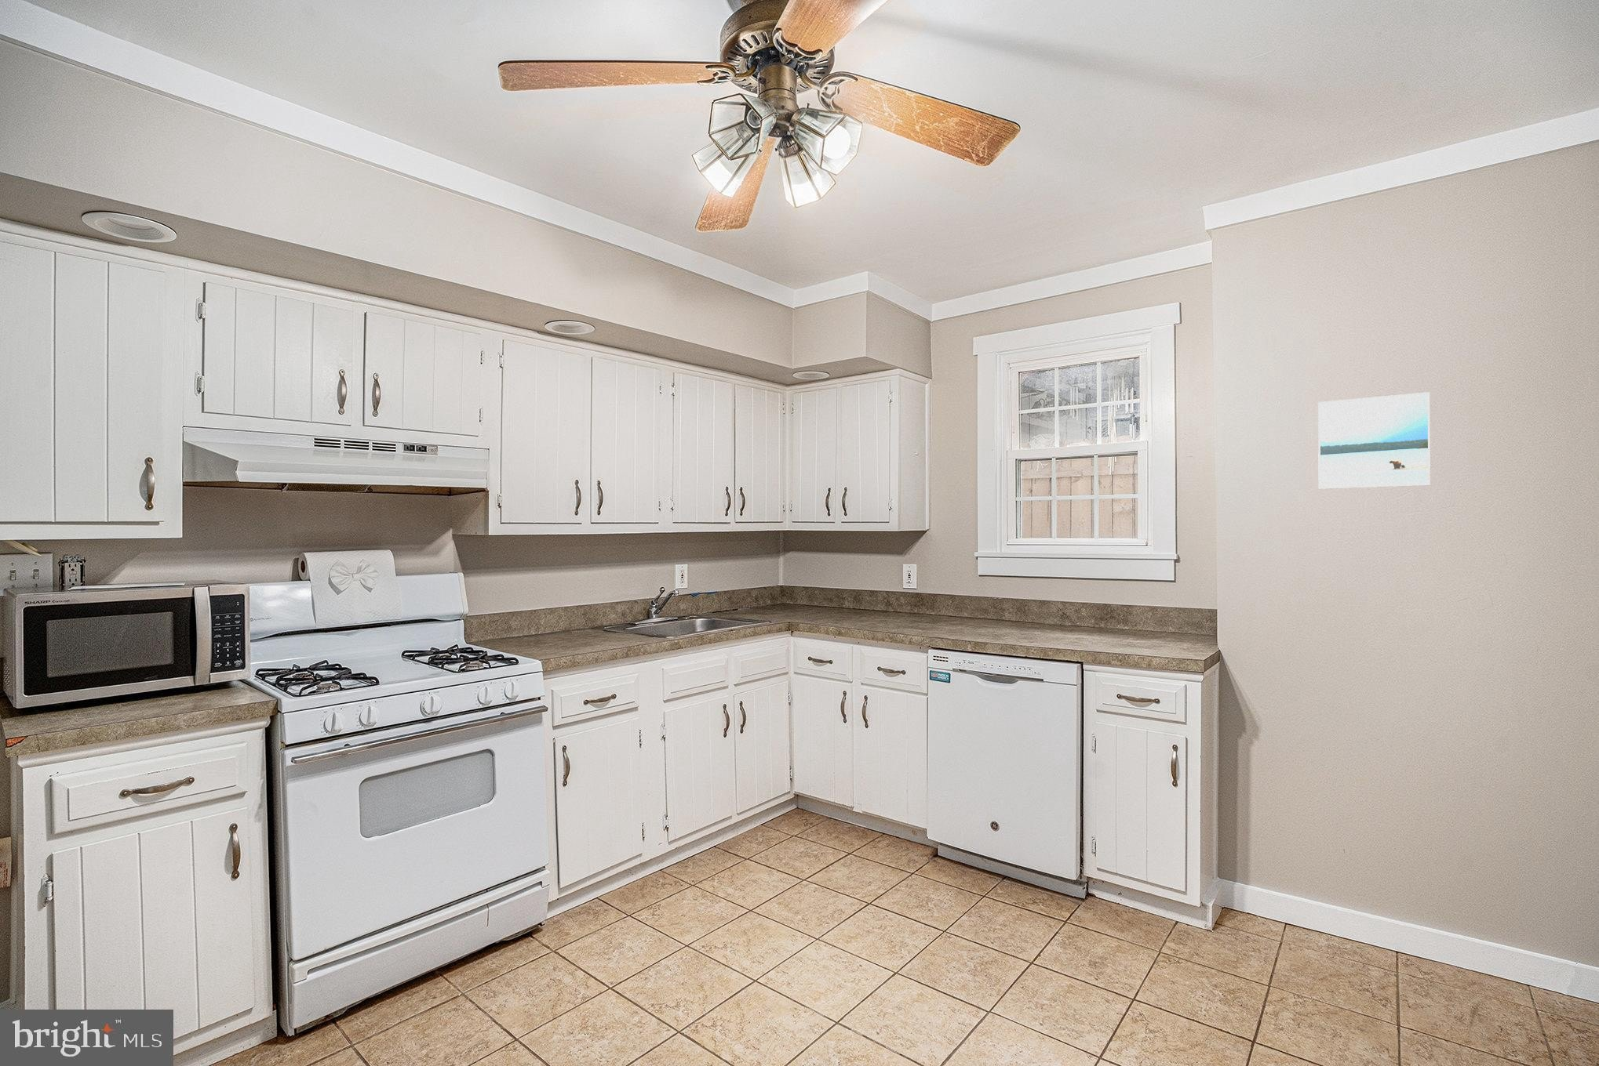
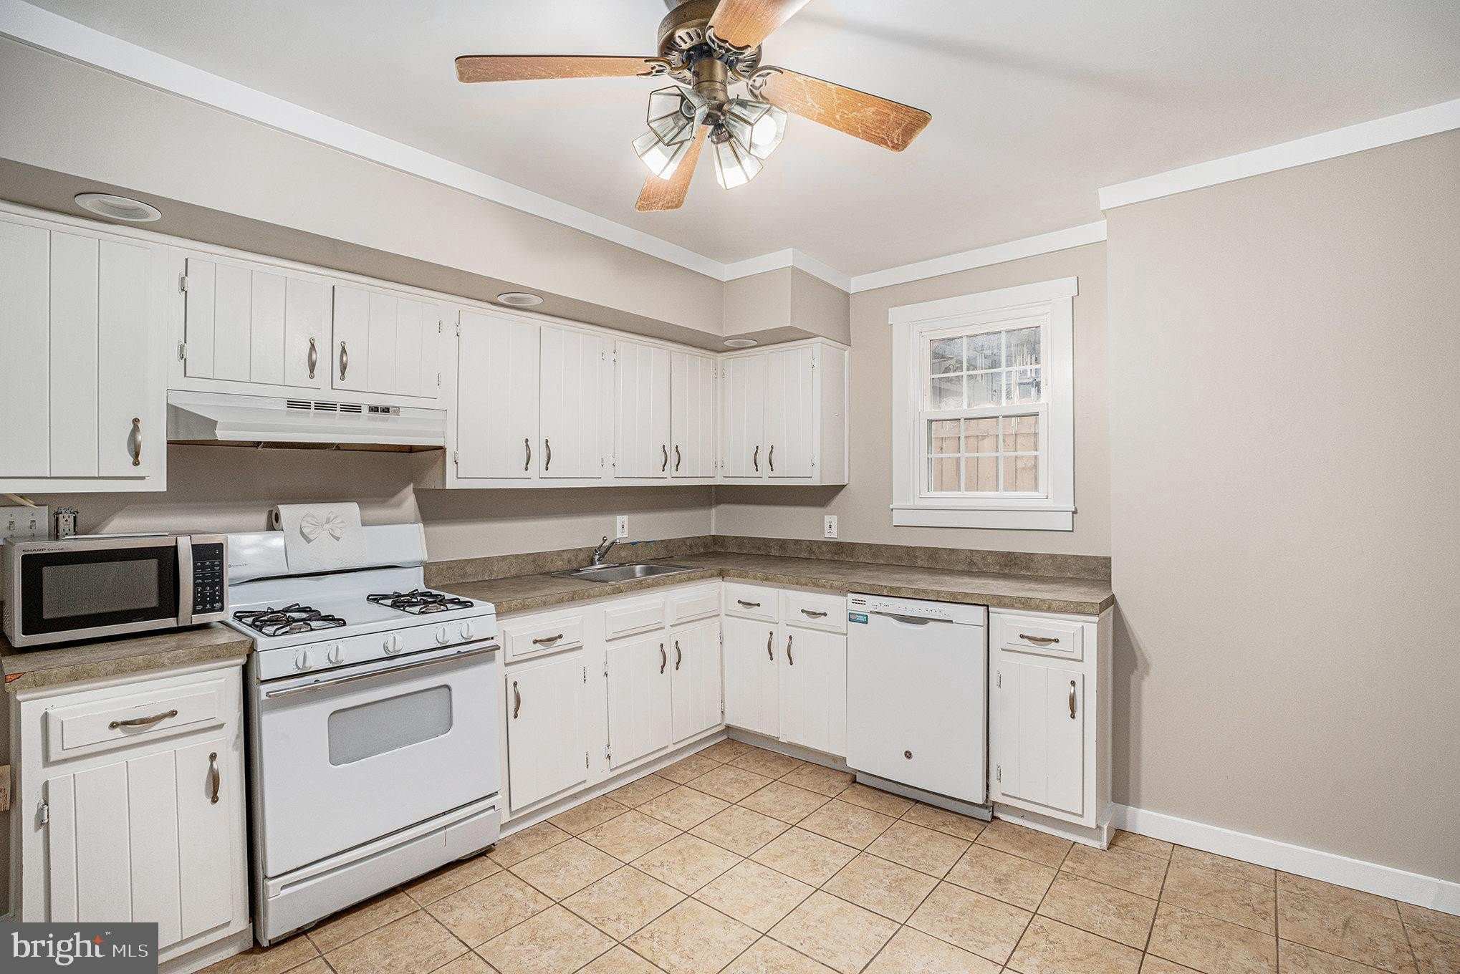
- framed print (1373, 443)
